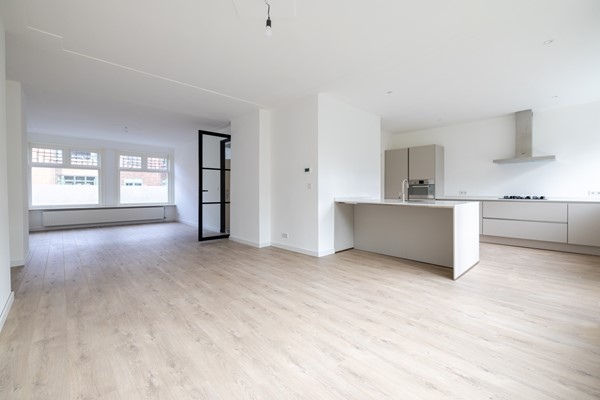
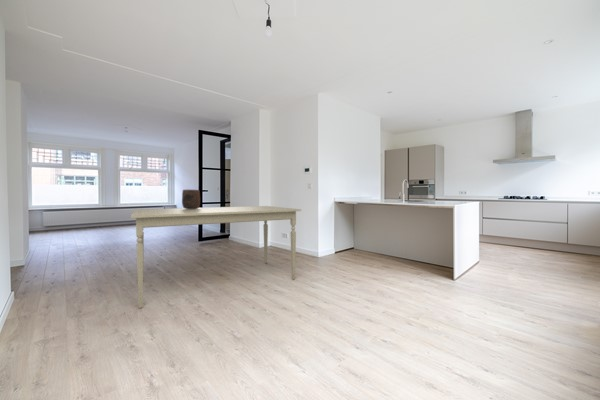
+ ceramic pot (191, 199)
+ dining table (216, 223)
